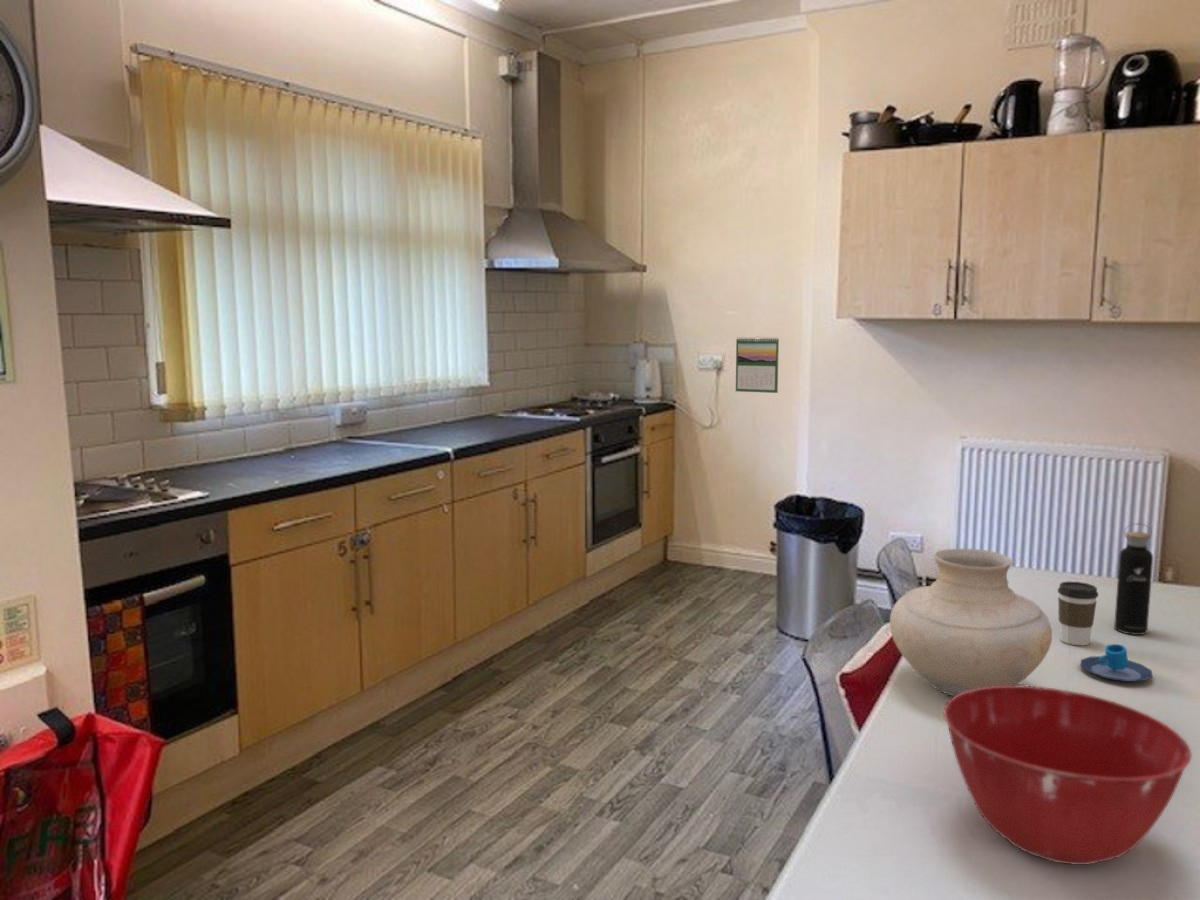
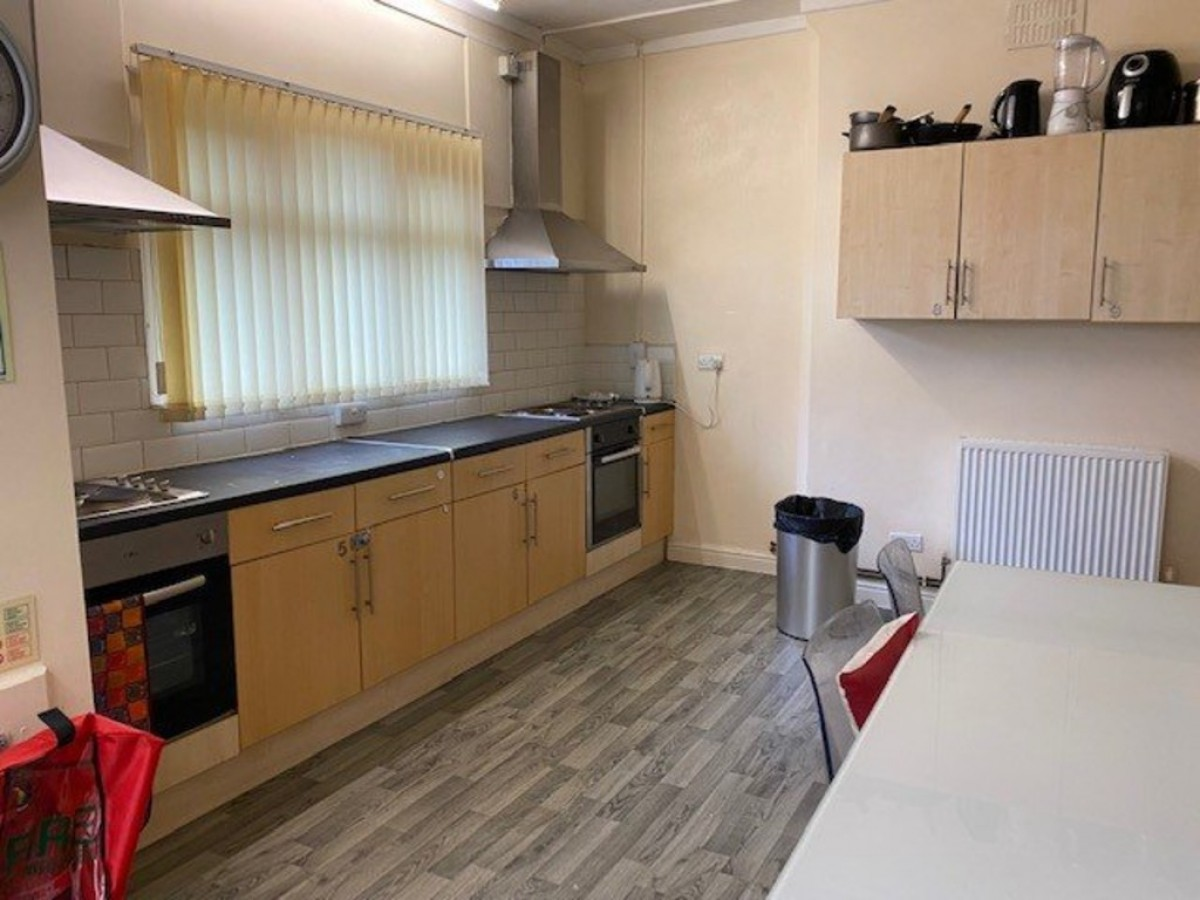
- vase (968, 623)
- calendar (756, 364)
- water bottle (1134, 577)
- mug (1116, 659)
- mixing bowl (1057, 780)
- coffee cup (1076, 613)
